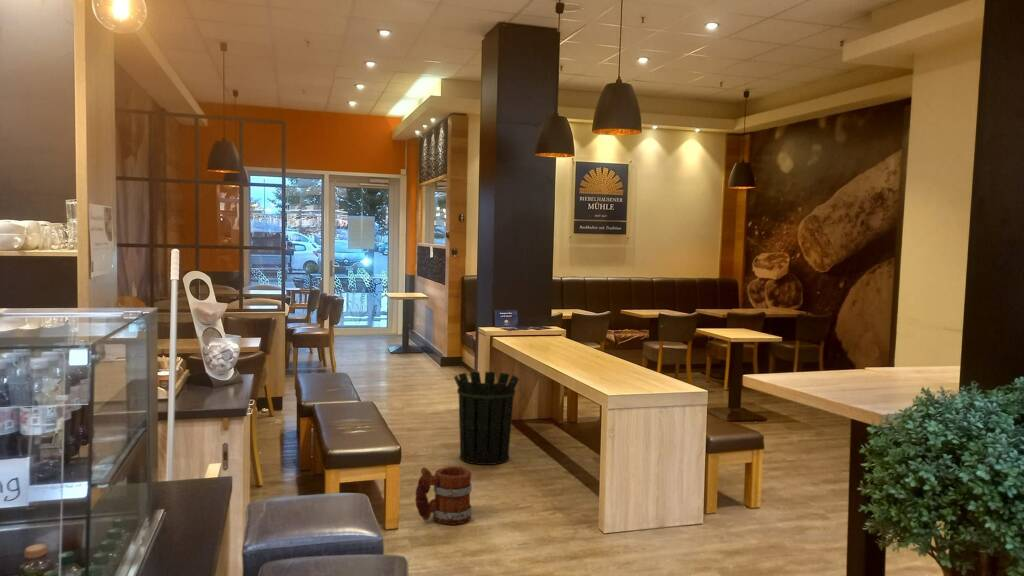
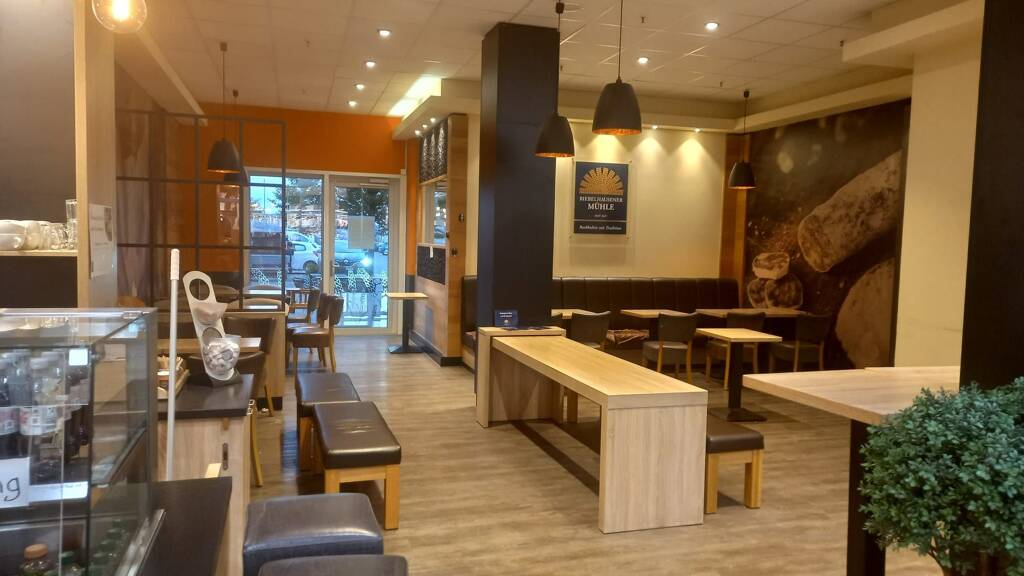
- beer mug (444, 492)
- waste bin (485, 417)
